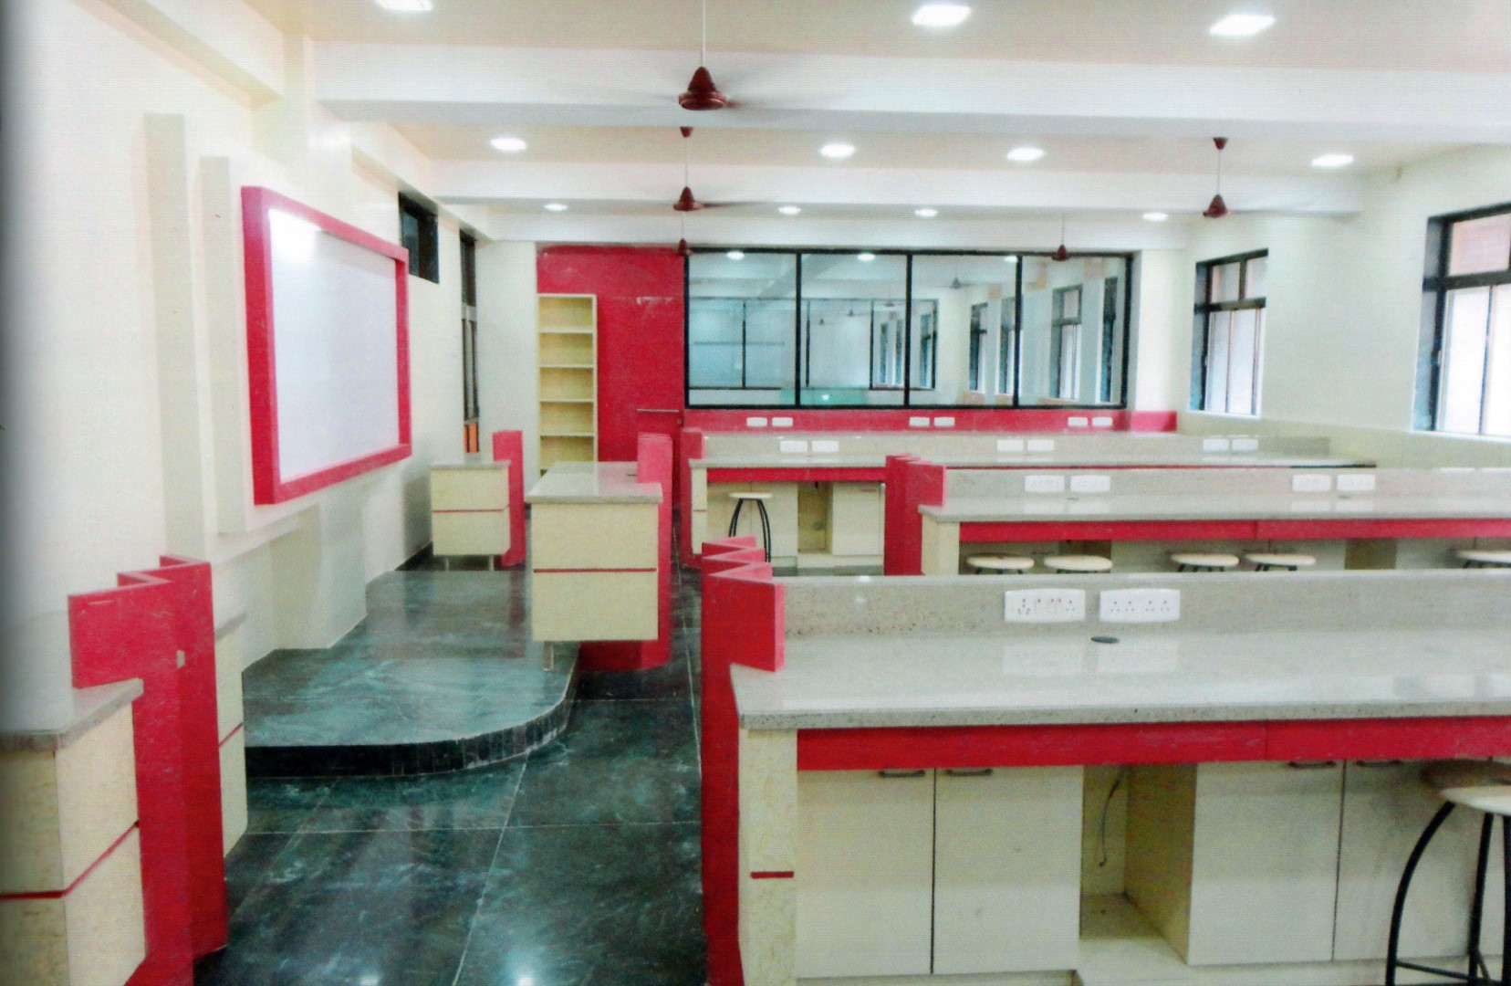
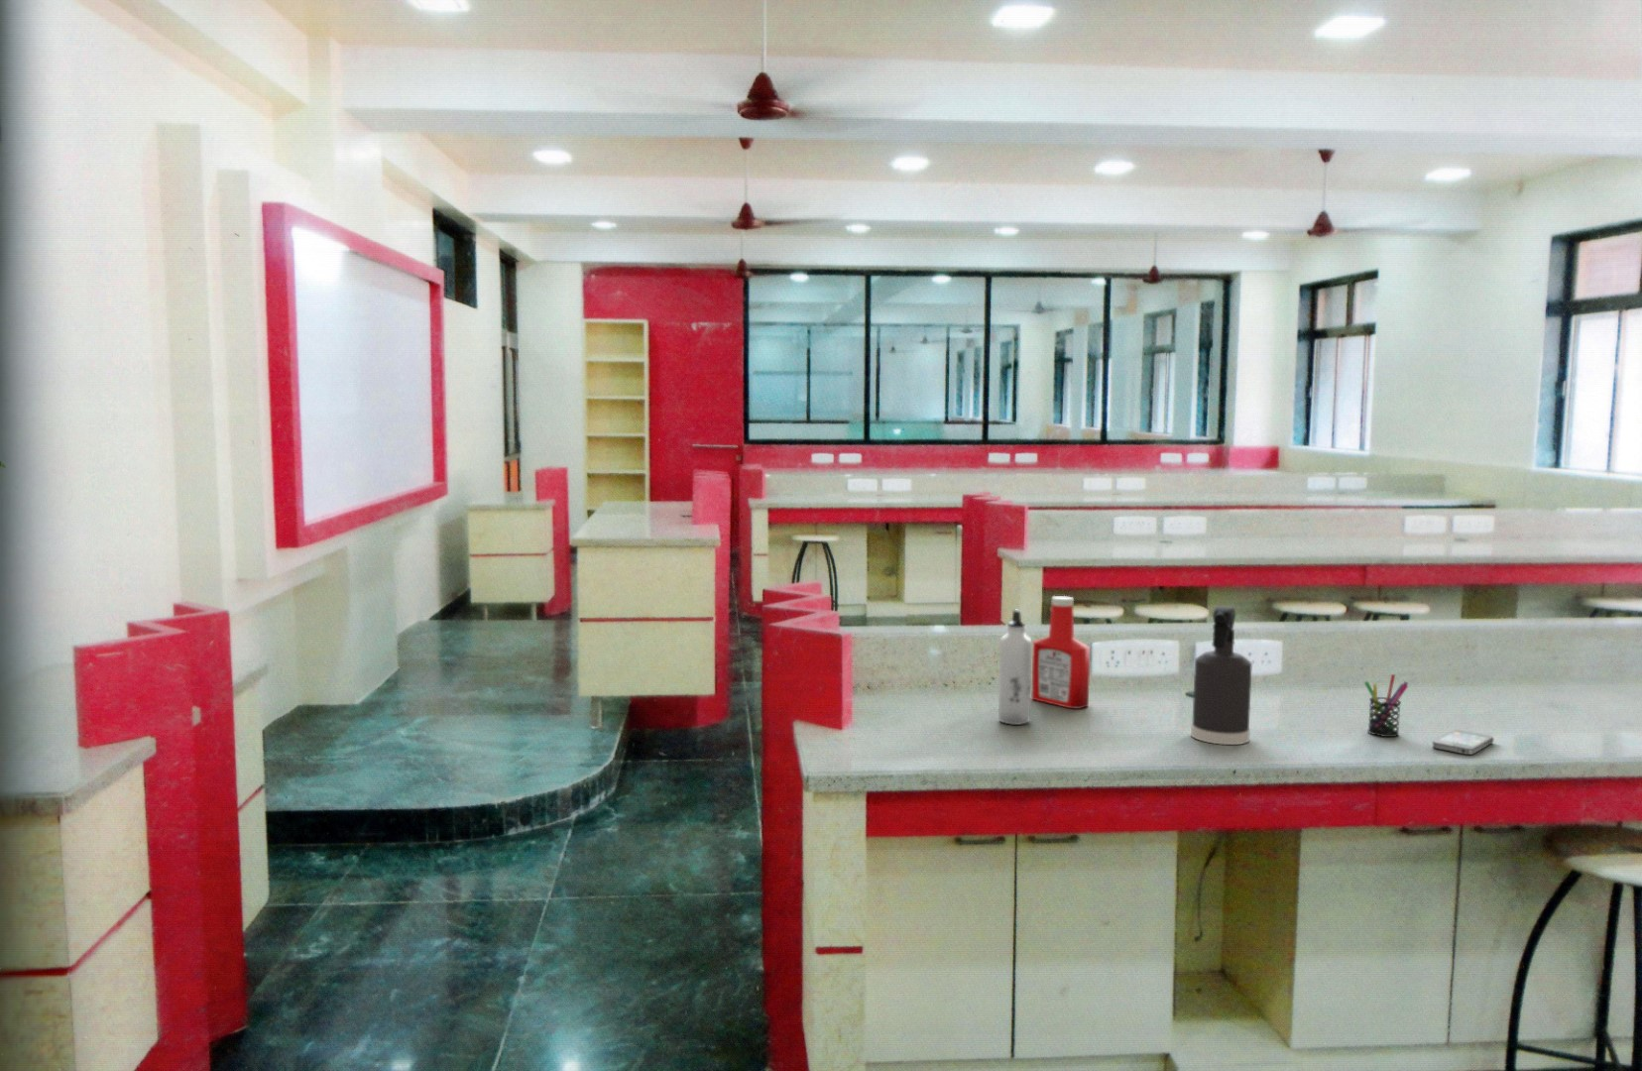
+ soap bottle (1060, 650)
+ smartphone (1462, 742)
+ spray bottle (1222, 673)
+ water bottle (1015, 665)
+ pen holder (1382, 704)
